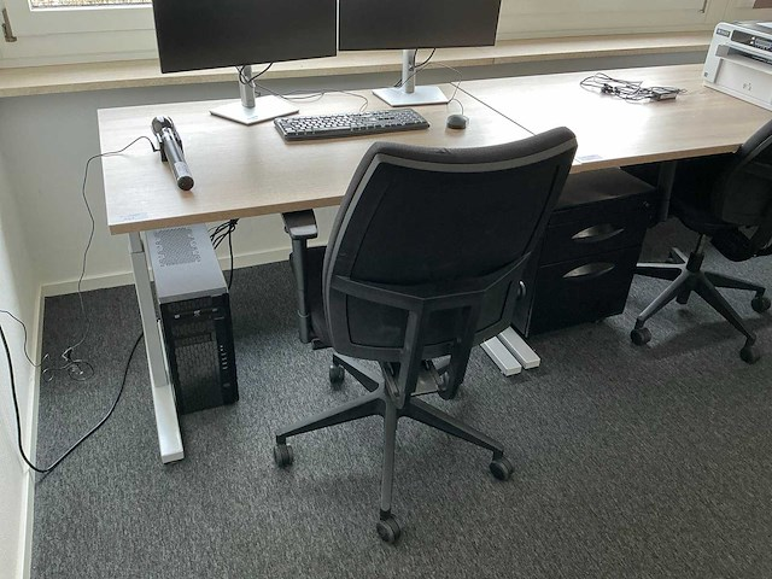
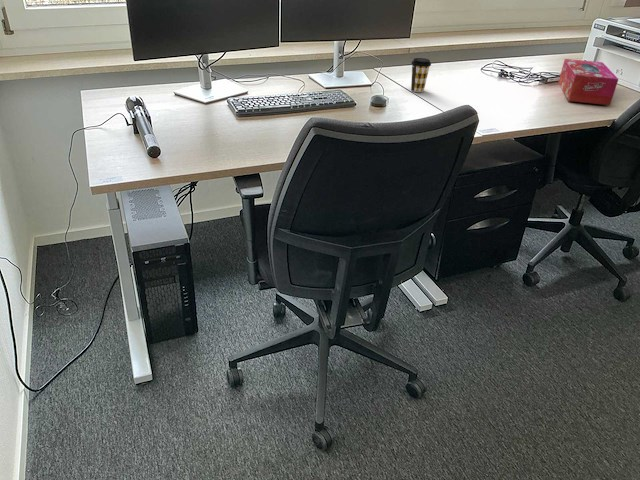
+ coffee cup (419, 75)
+ tissue box (586, 80)
